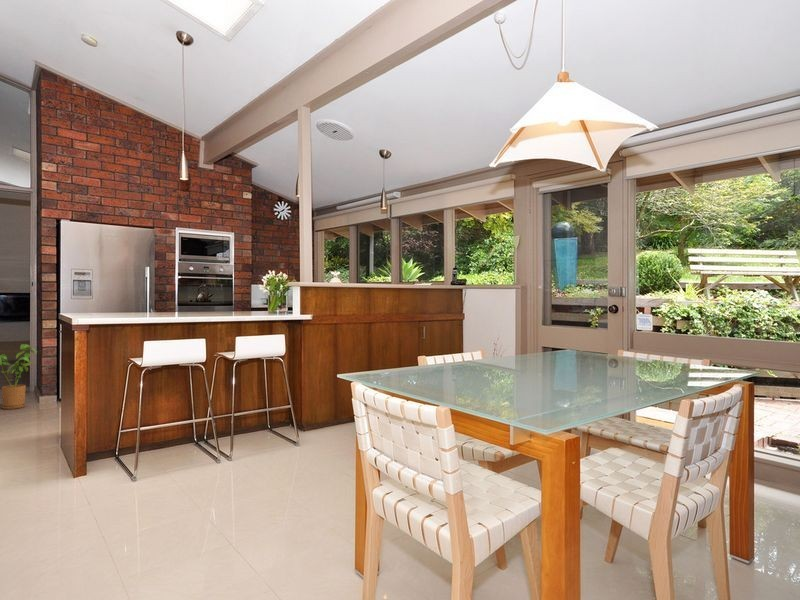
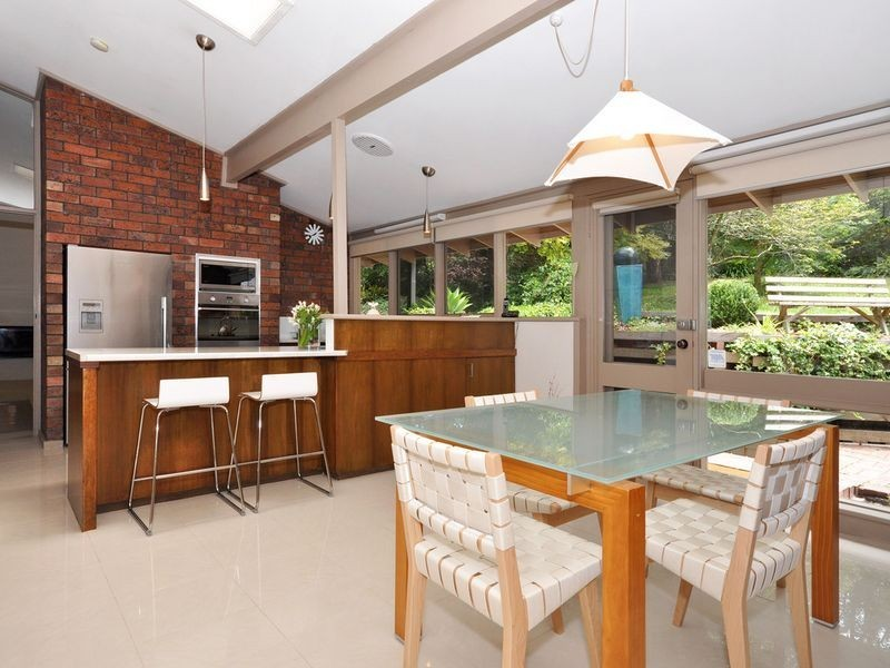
- house plant (18, 376)
